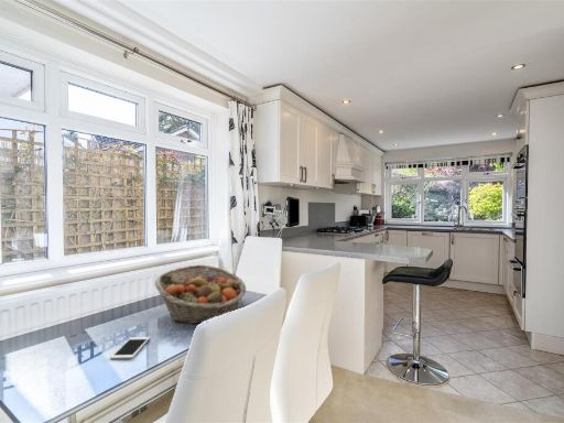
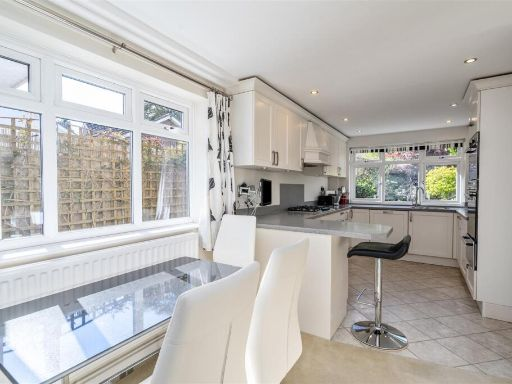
- fruit basket (203, 291)
- cell phone (131, 347)
